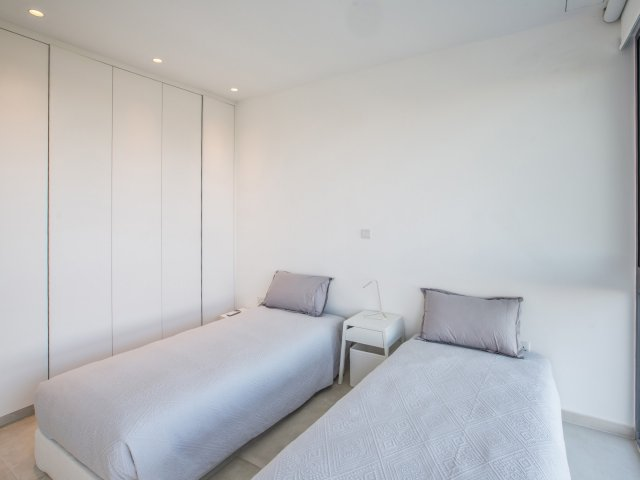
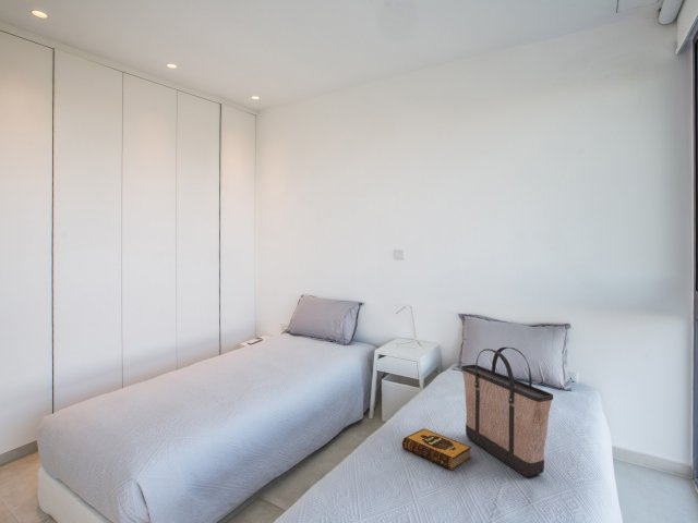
+ shopping bag (502, 401)
+ hardback book (435, 448)
